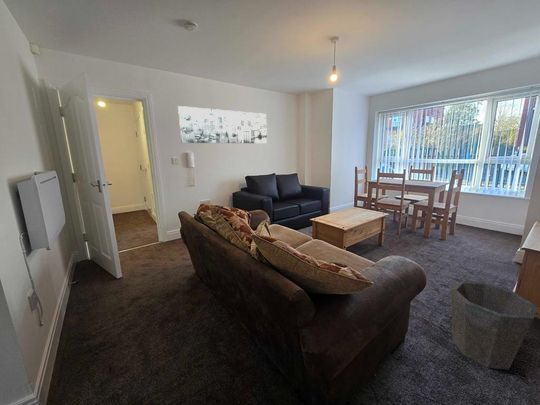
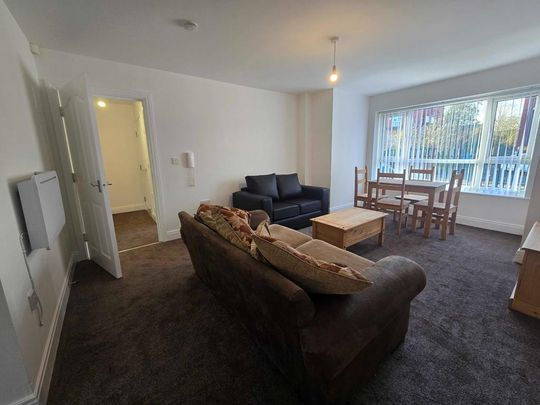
- wall art (227, 127)
- waste bin (486, 324)
